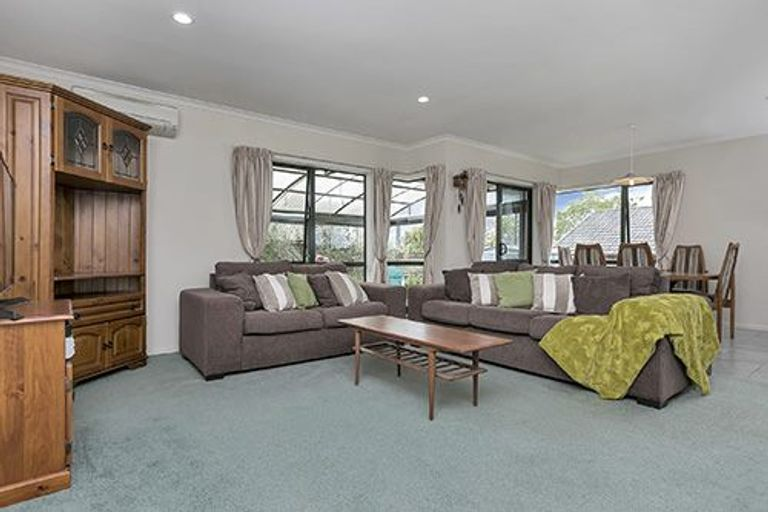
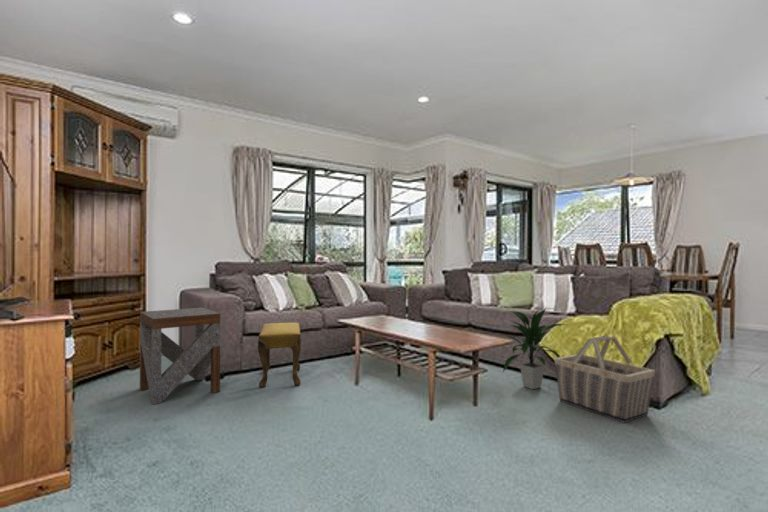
+ side table (179, 351)
+ basket (602, 372)
+ indoor plant (529, 345)
+ footstool (280, 347)
